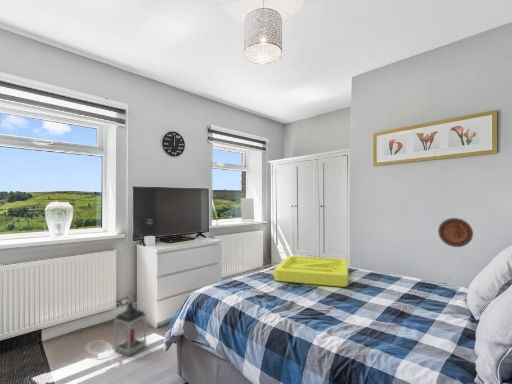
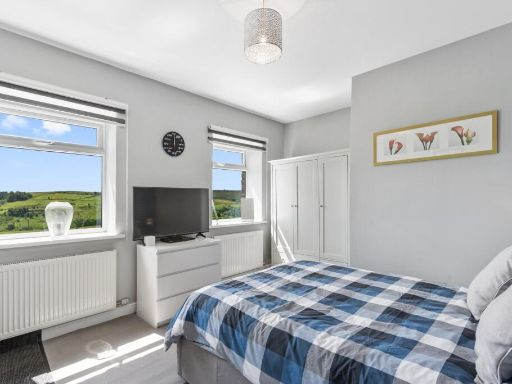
- decorative plate (455, 232)
- cushion (313, 269)
- lantern (130, 320)
